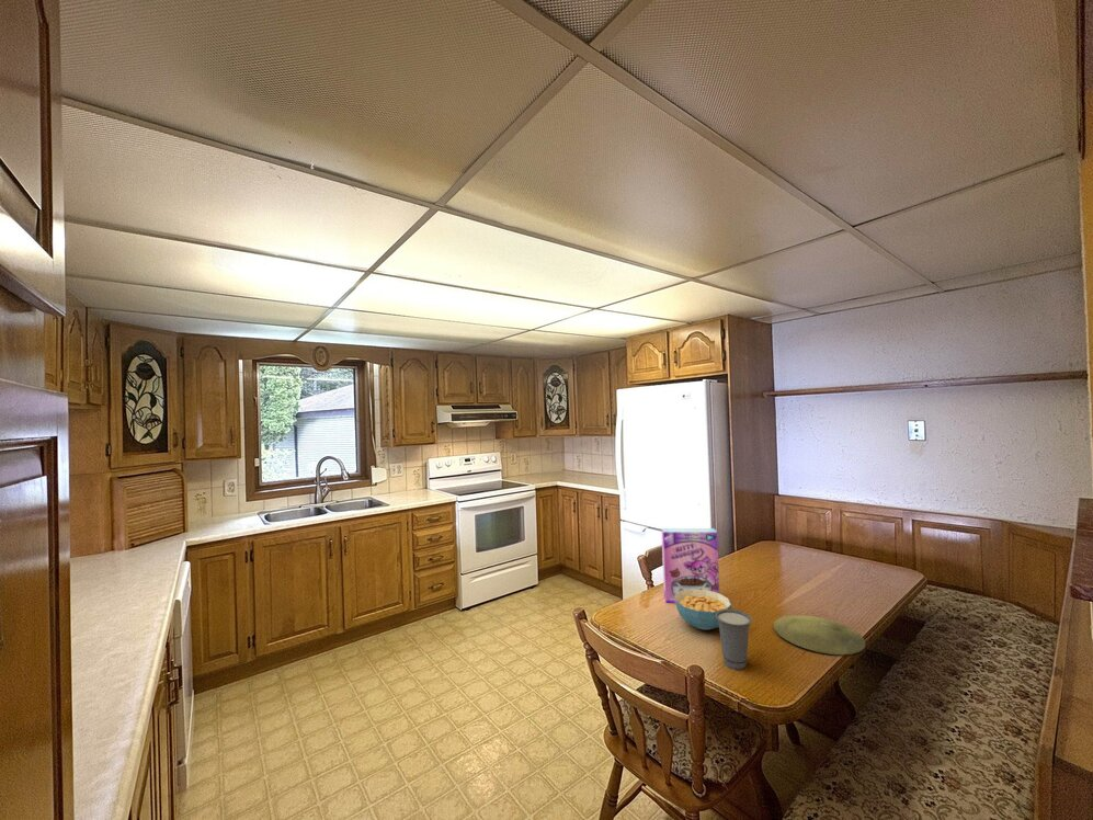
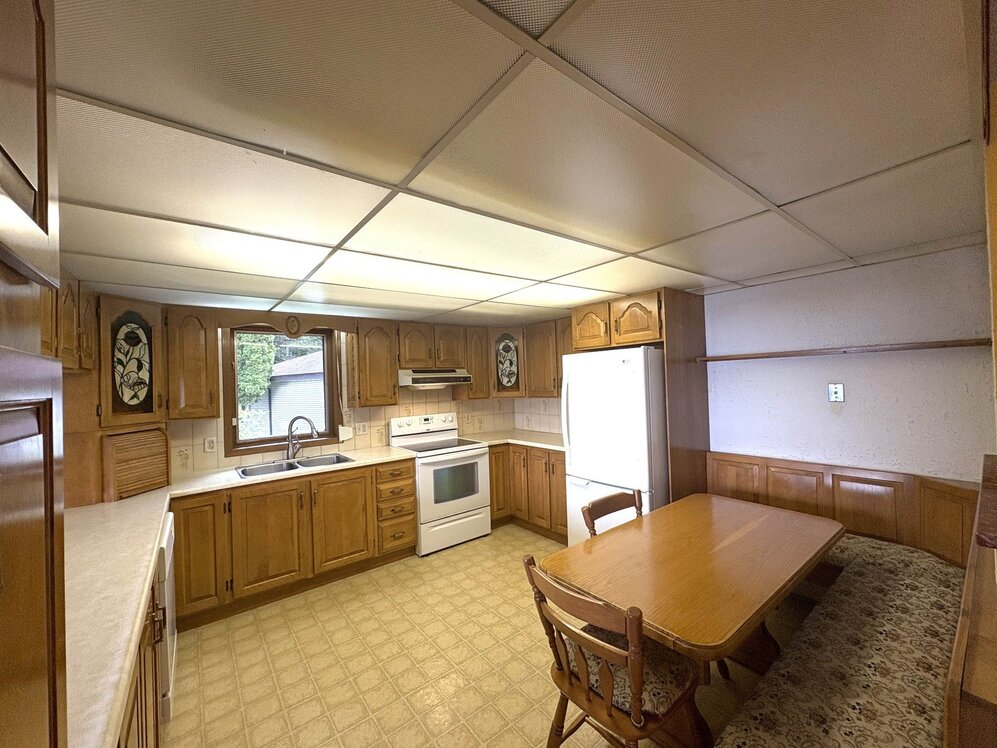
- plate (817, 634)
- cereal bowl (703, 613)
- cup (733, 640)
- cereal box (690, 565)
